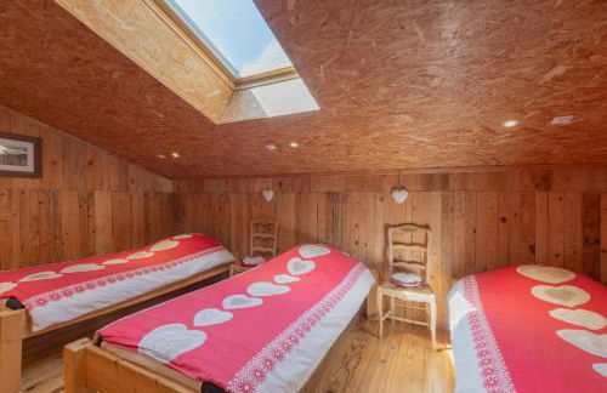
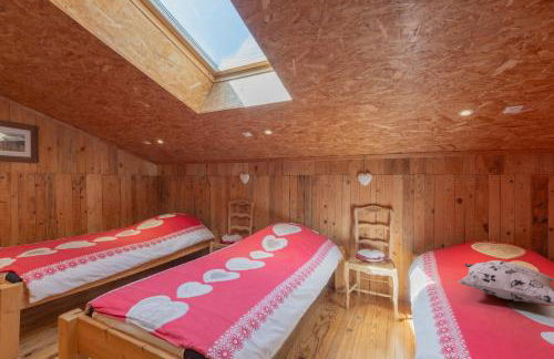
+ decorative pillow (506, 280)
